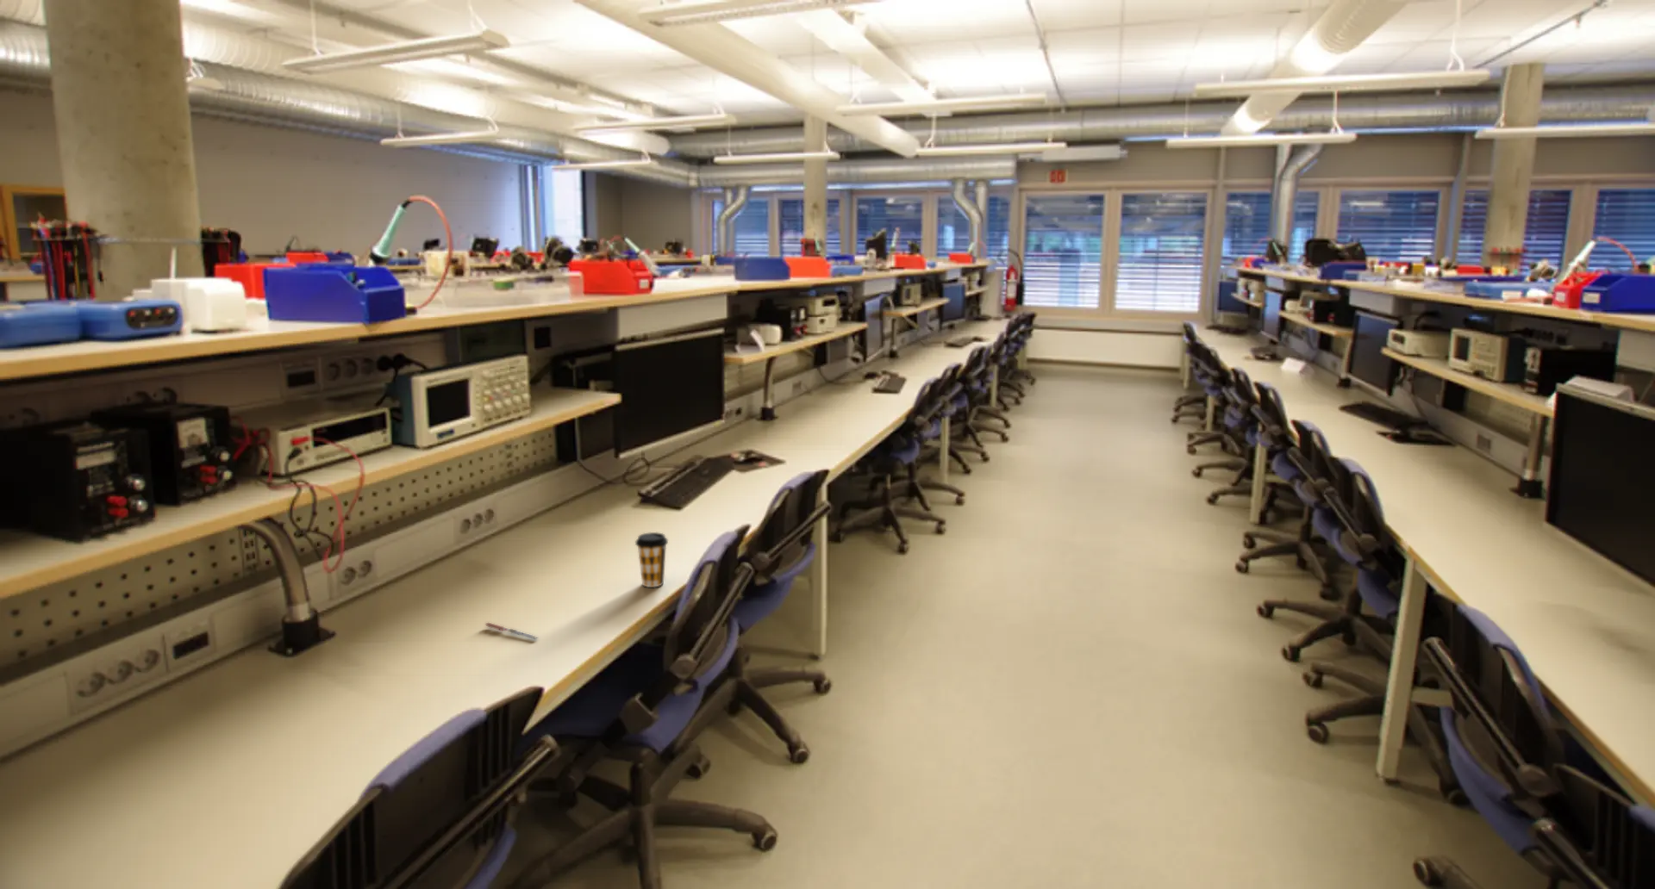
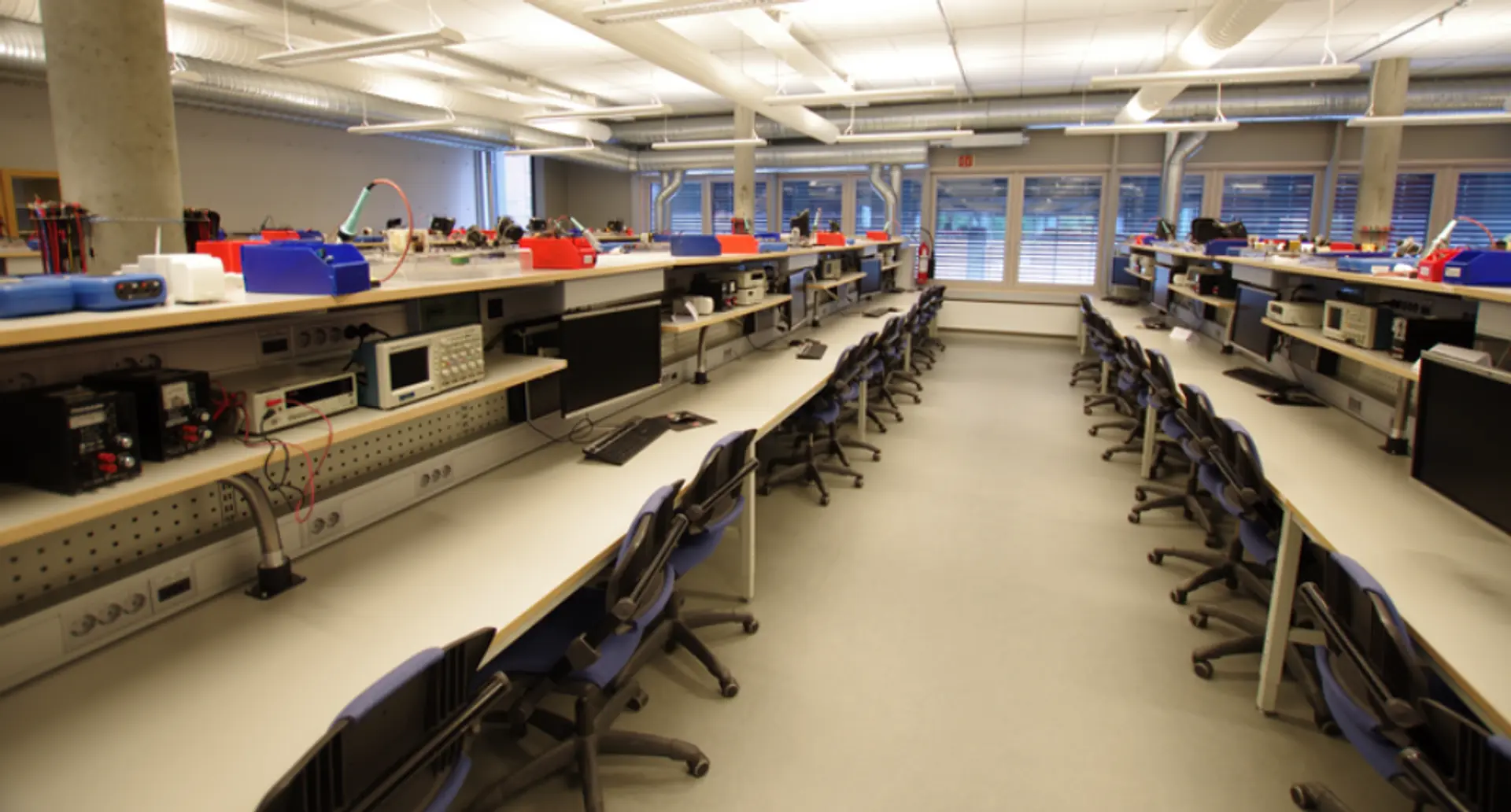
- pen (512, 630)
- coffee cup (652, 559)
